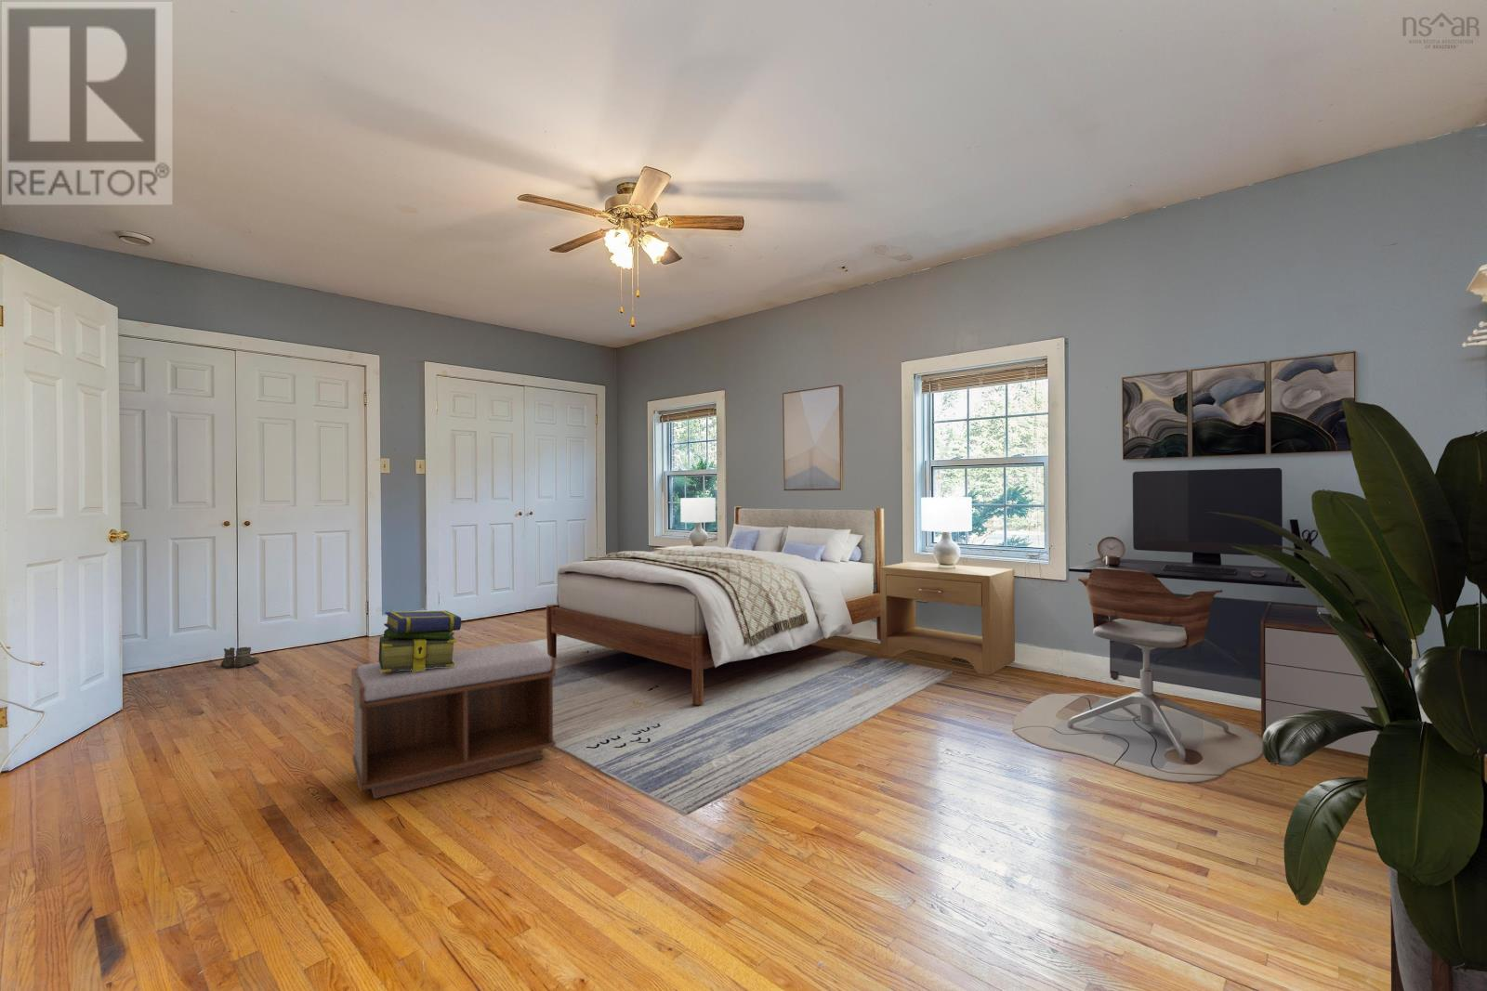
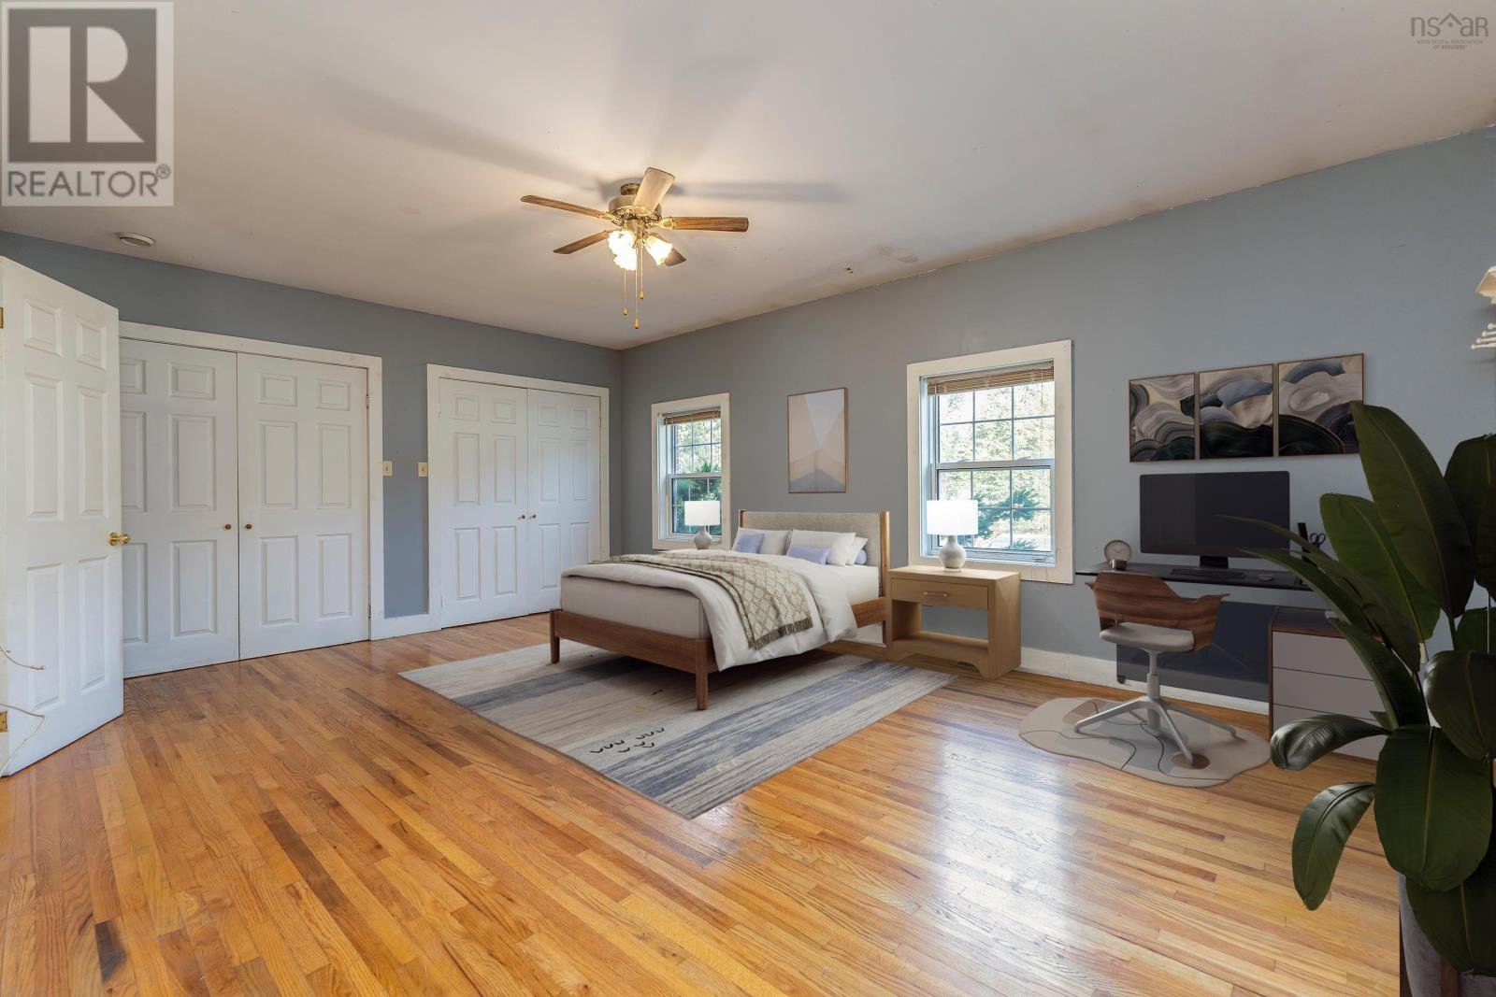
- bench (456, 710)
- boots (239, 656)
- stack of books (420, 637)
